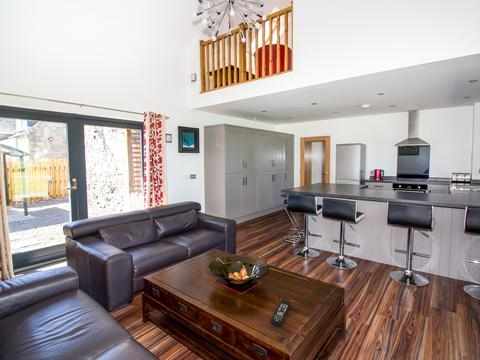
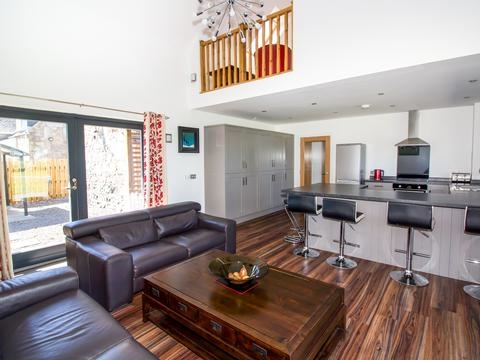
- remote control (281, 312)
